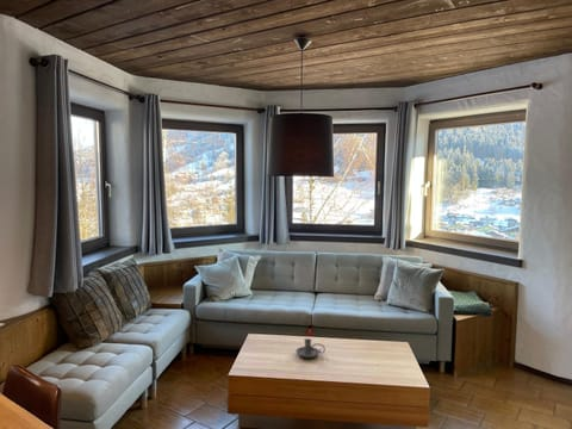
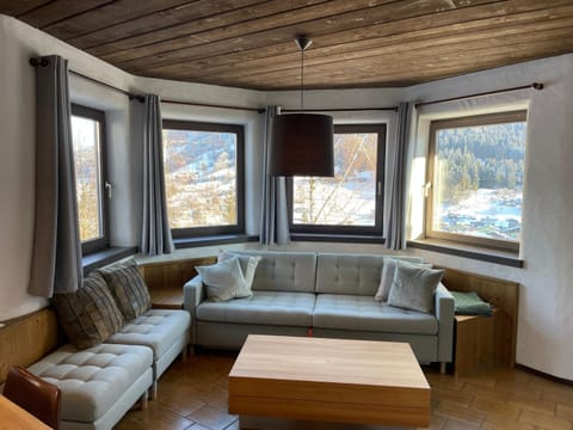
- candle holder (310, 347)
